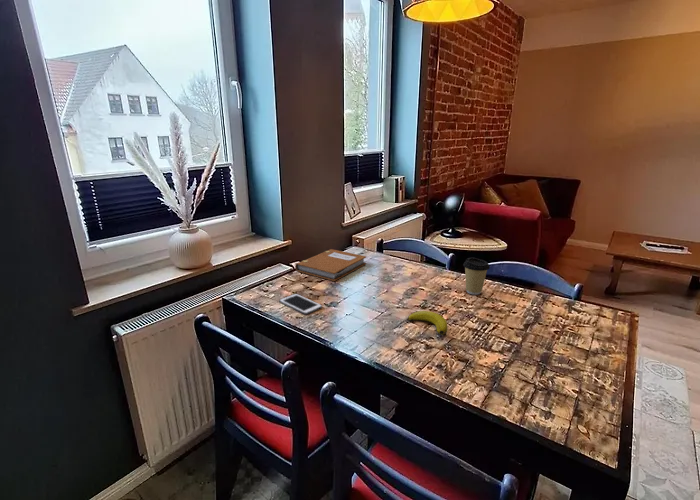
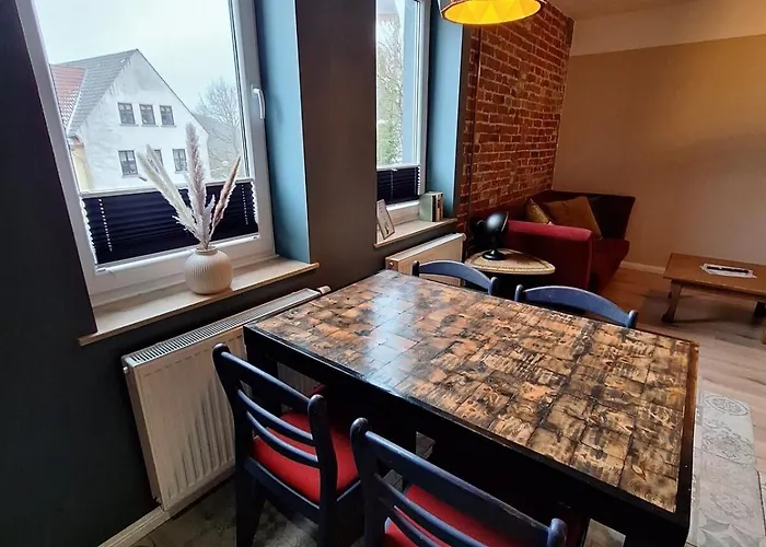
- notebook (332, 263)
- cell phone (300, 303)
- coffee cup (475, 276)
- banana (429, 320)
